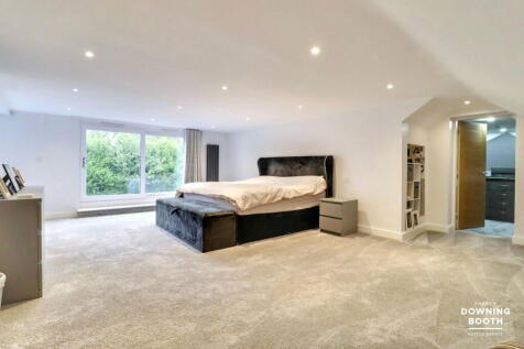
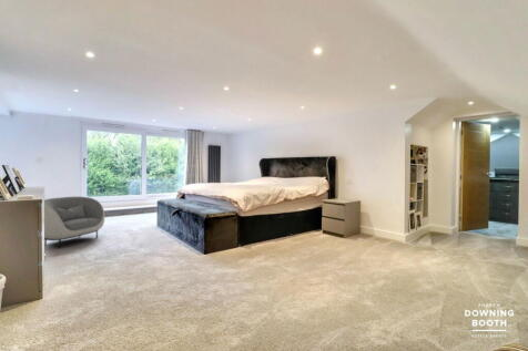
+ armchair (71, 219)
